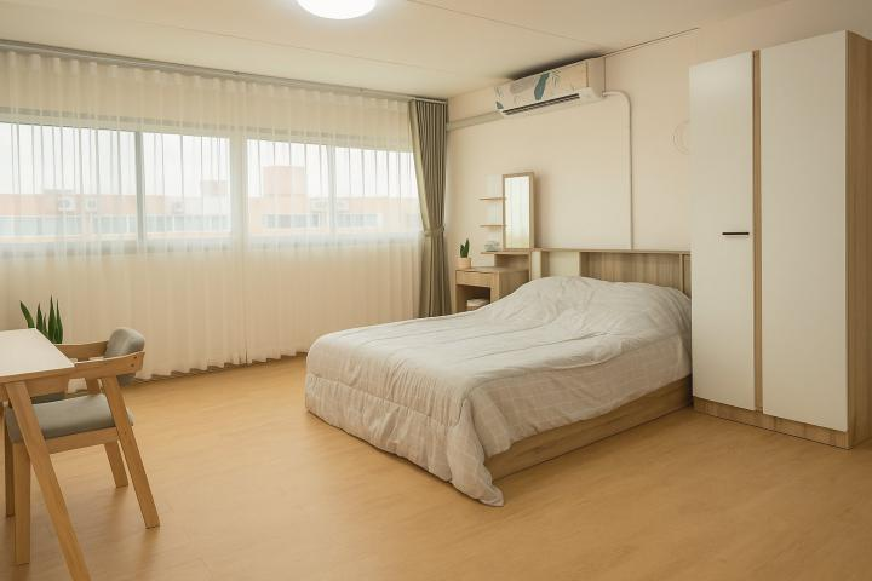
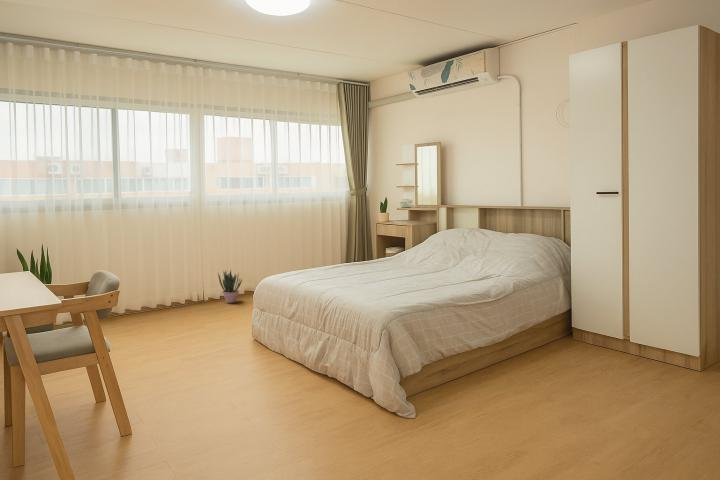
+ potted plant (230, 286)
